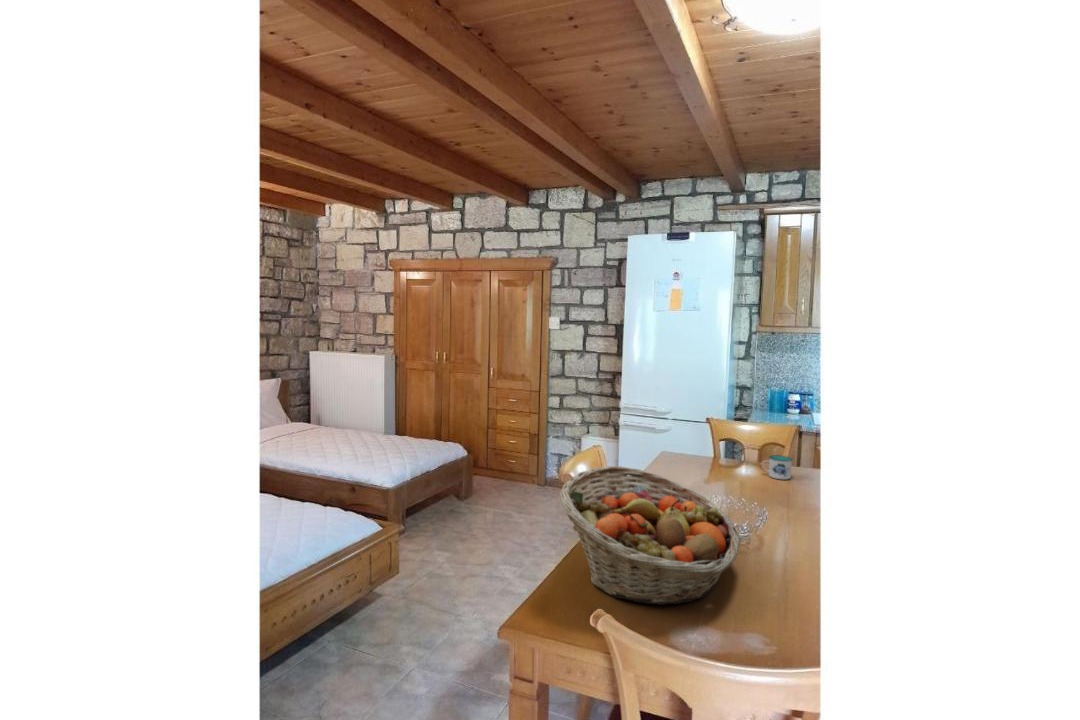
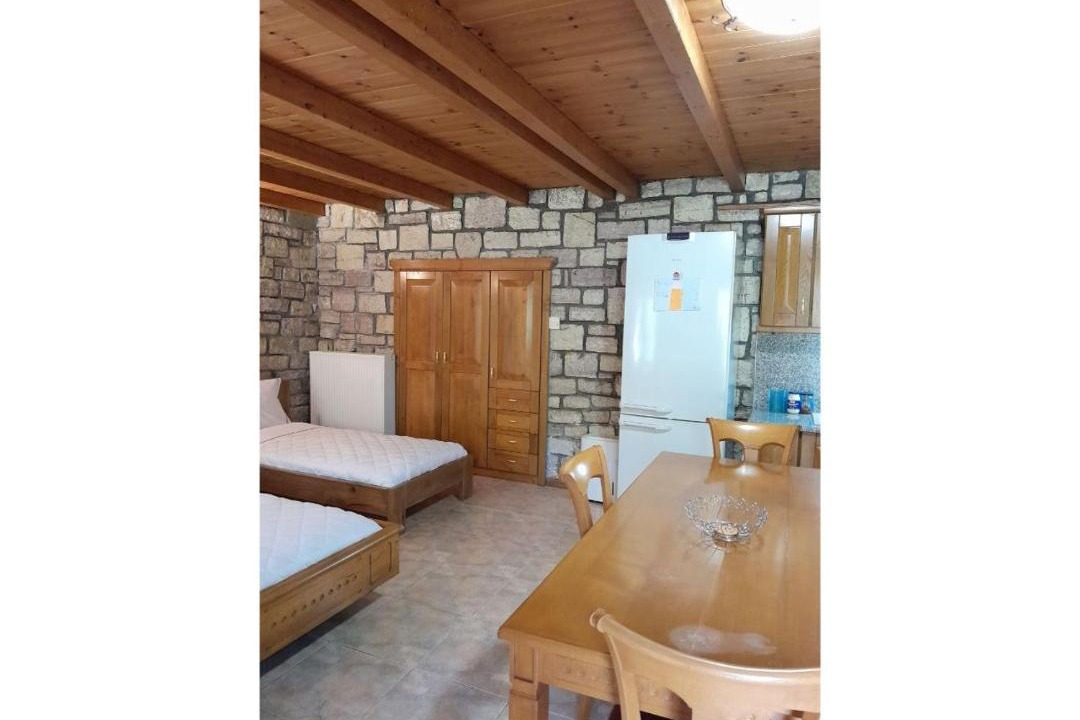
- mug (776, 467)
- fruit basket (649, 527)
